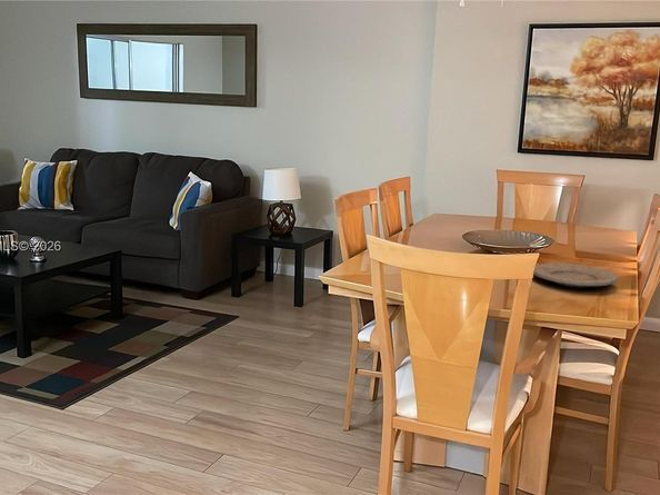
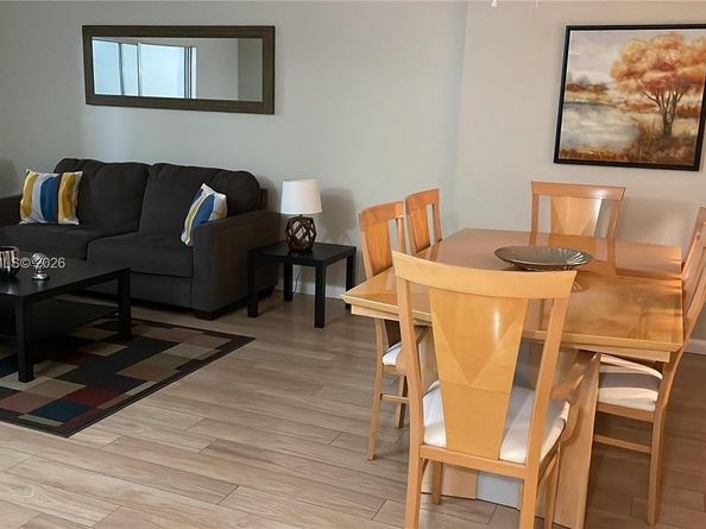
- plate (573, 277)
